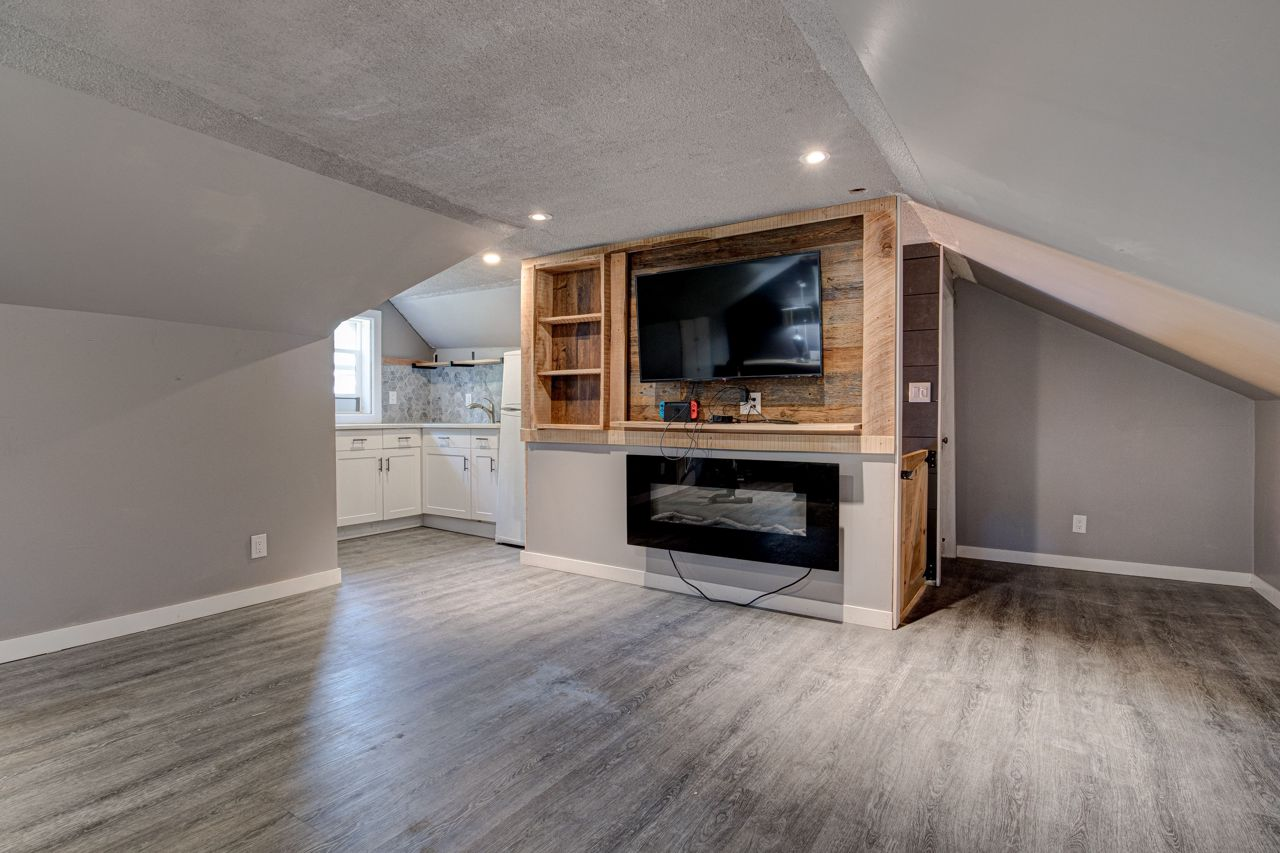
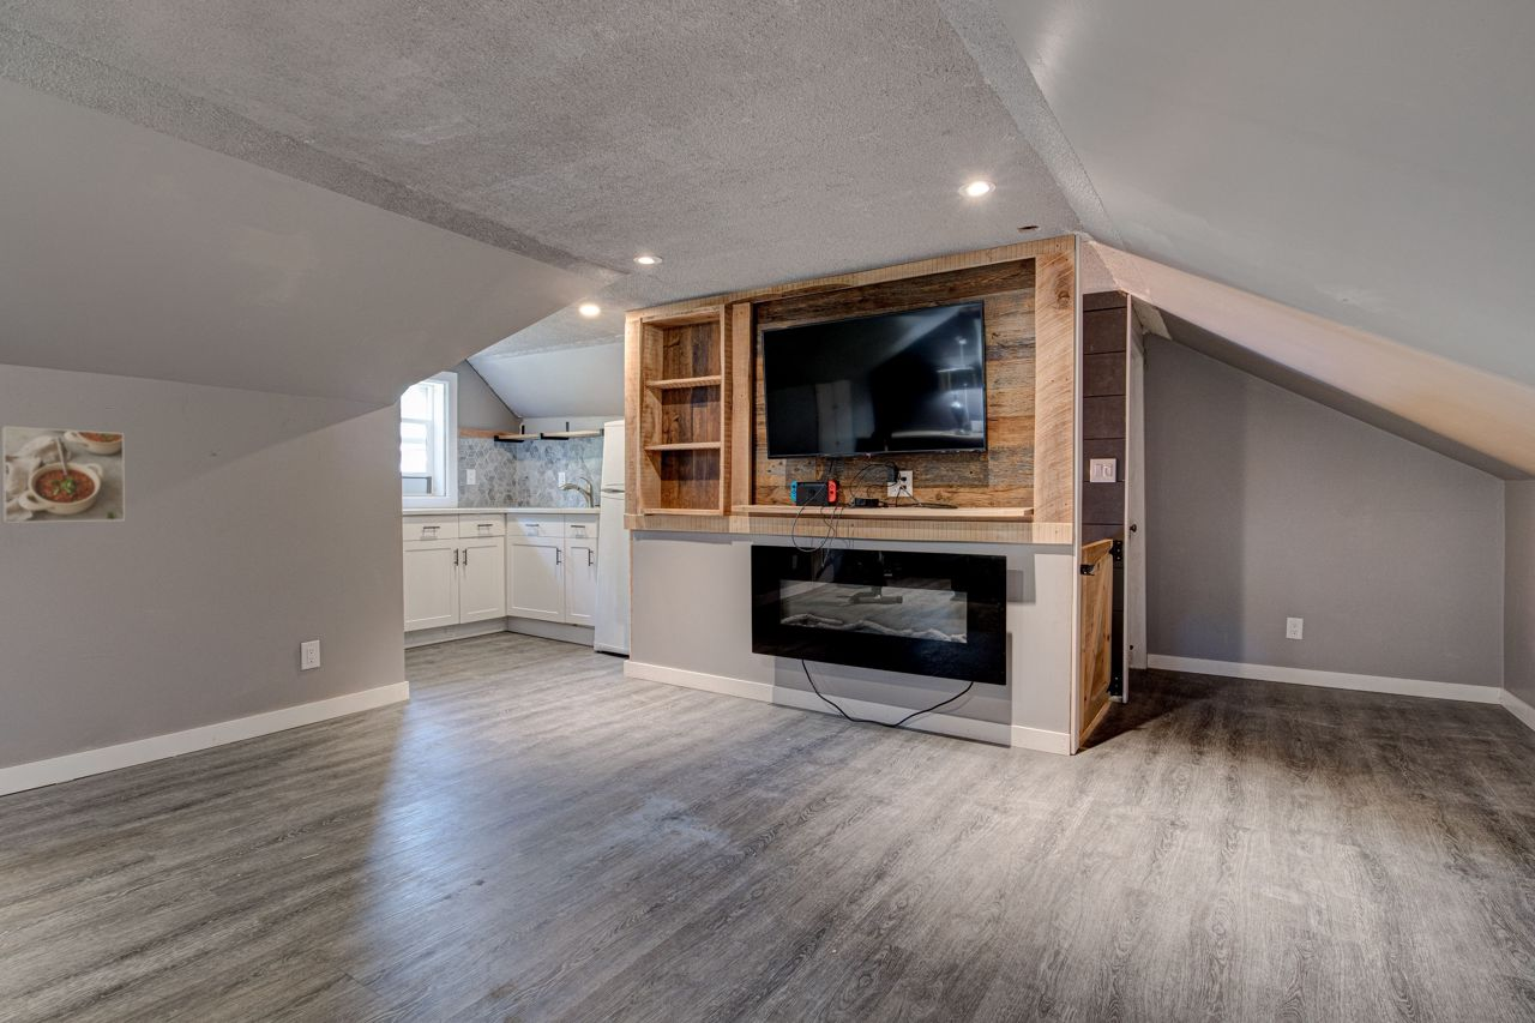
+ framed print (65, 475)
